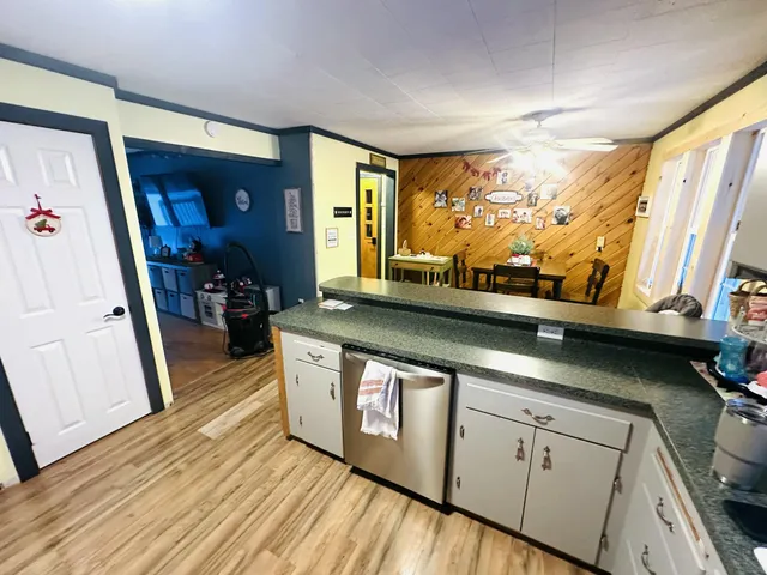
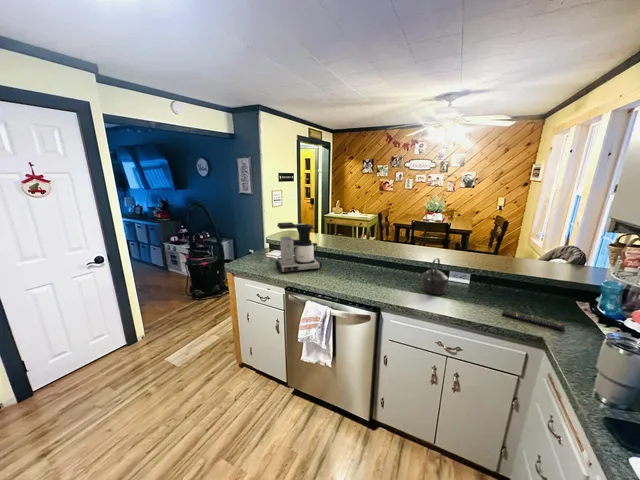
+ kettle (433, 276)
+ coffee maker (298, 246)
+ remote control (531, 320)
